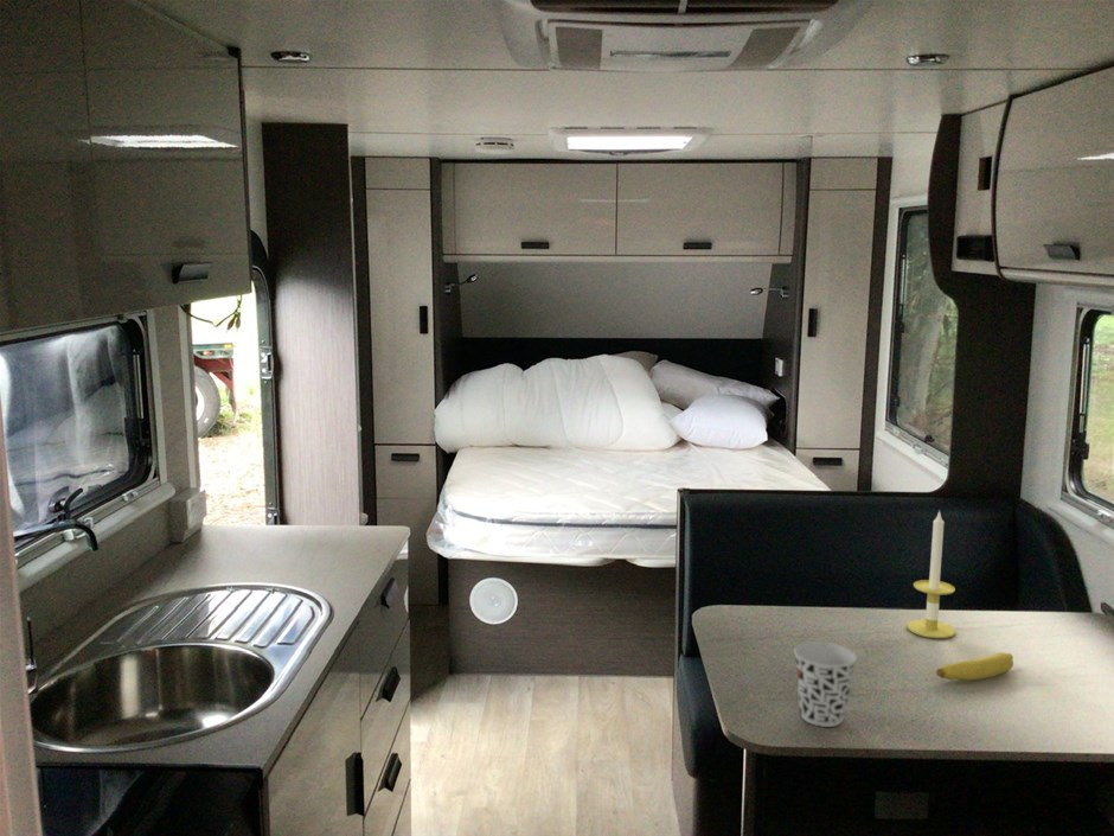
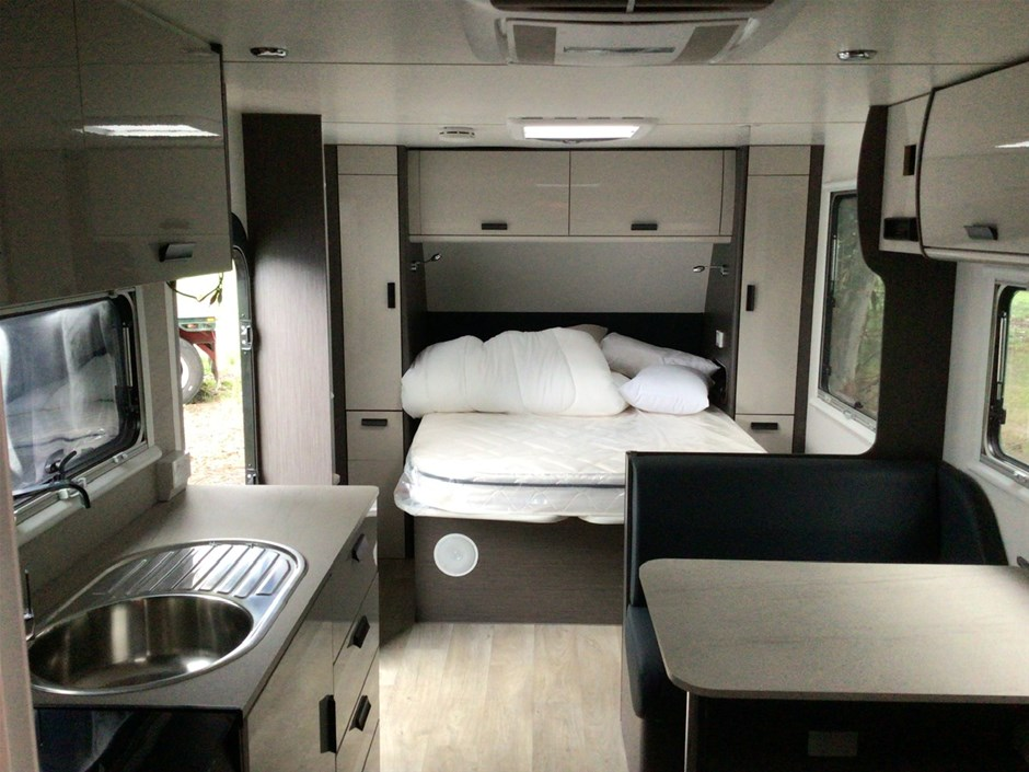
- candle (935, 570)
- cup (822, 685)
- fruit (982, 665)
